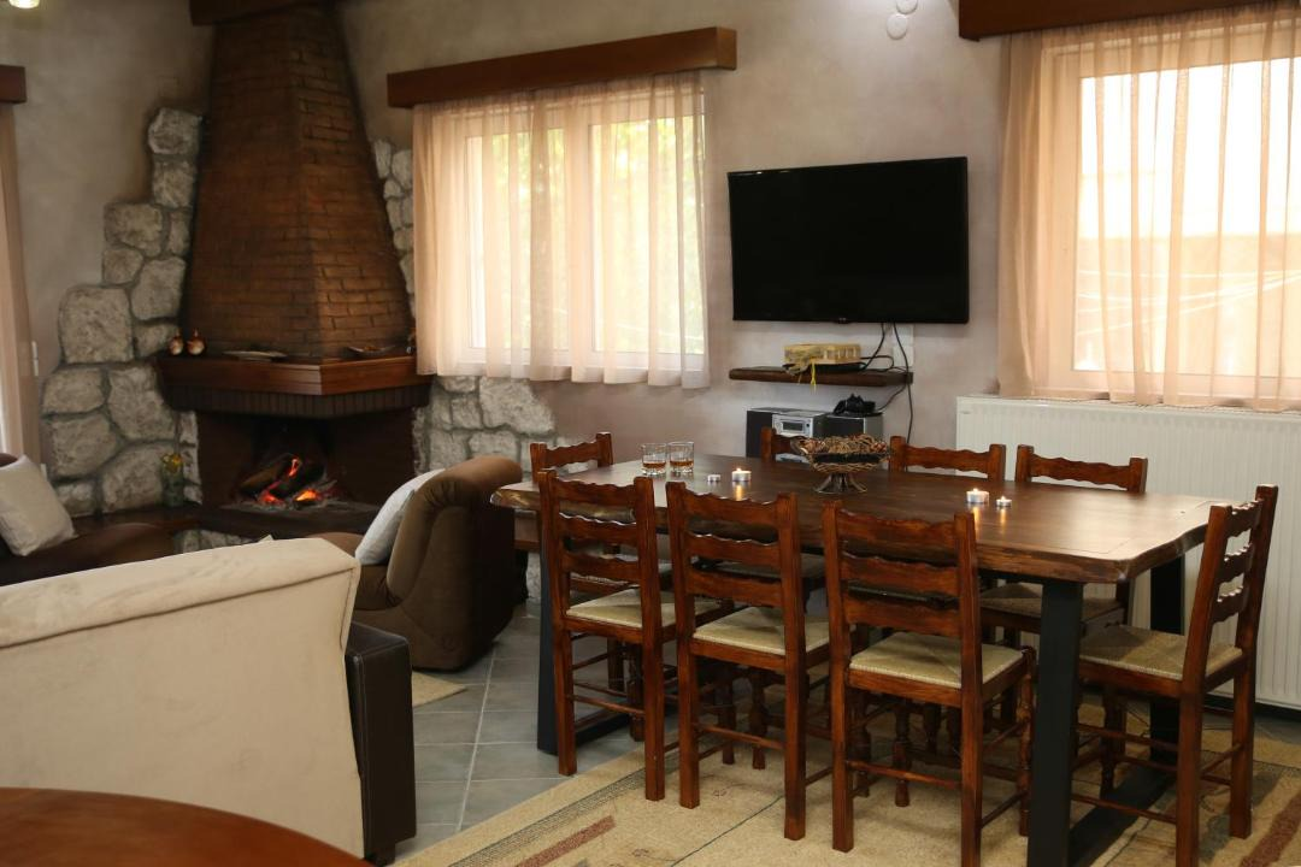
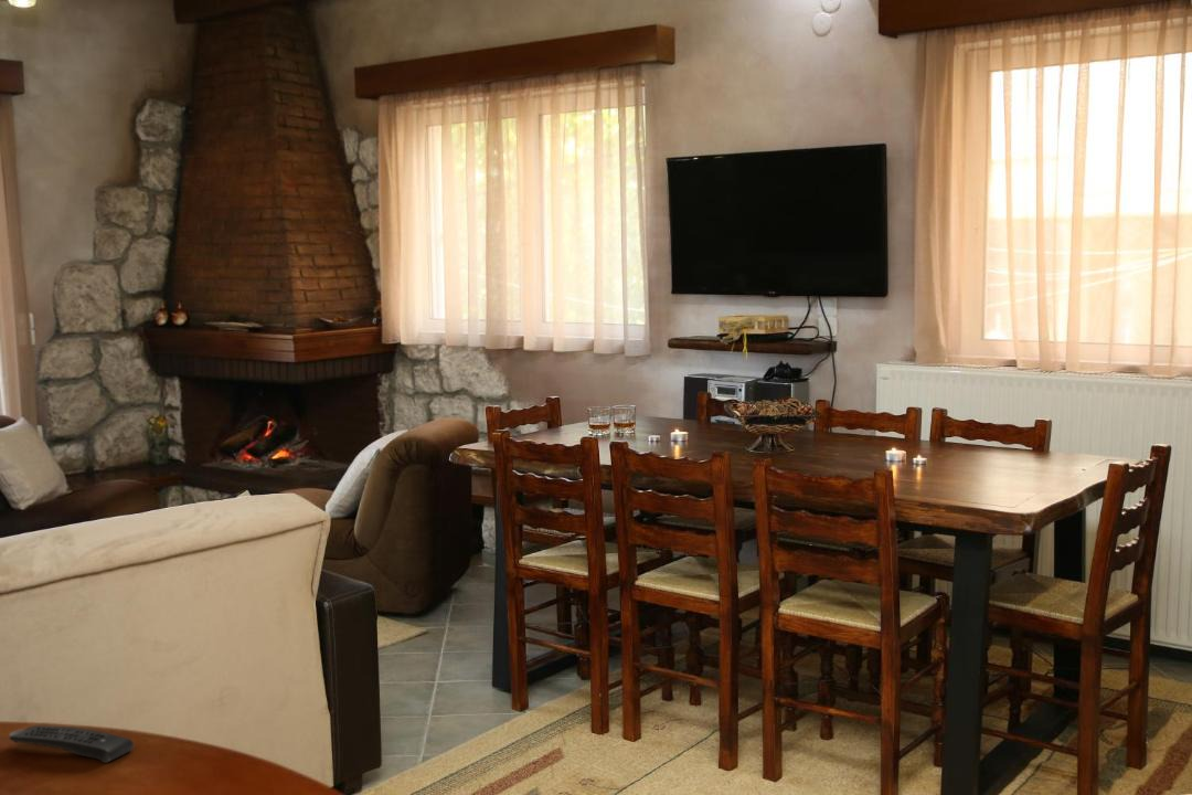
+ remote control (65, 740)
